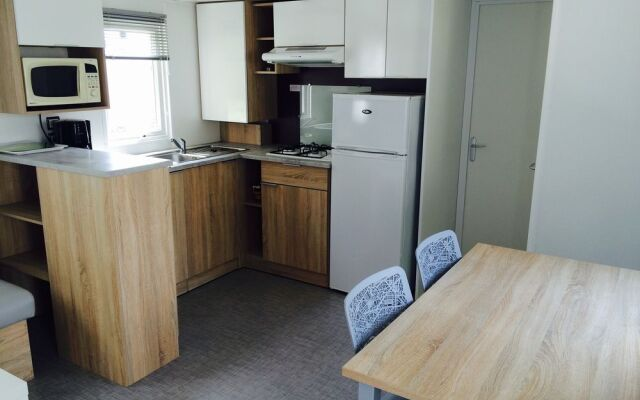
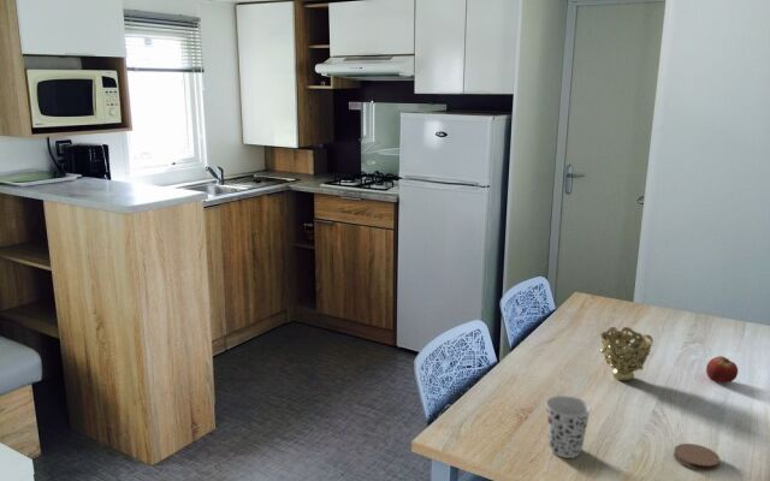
+ decorative bowl (624, 356)
+ cup (565, 427)
+ coaster (695, 456)
+ fruit (721, 369)
